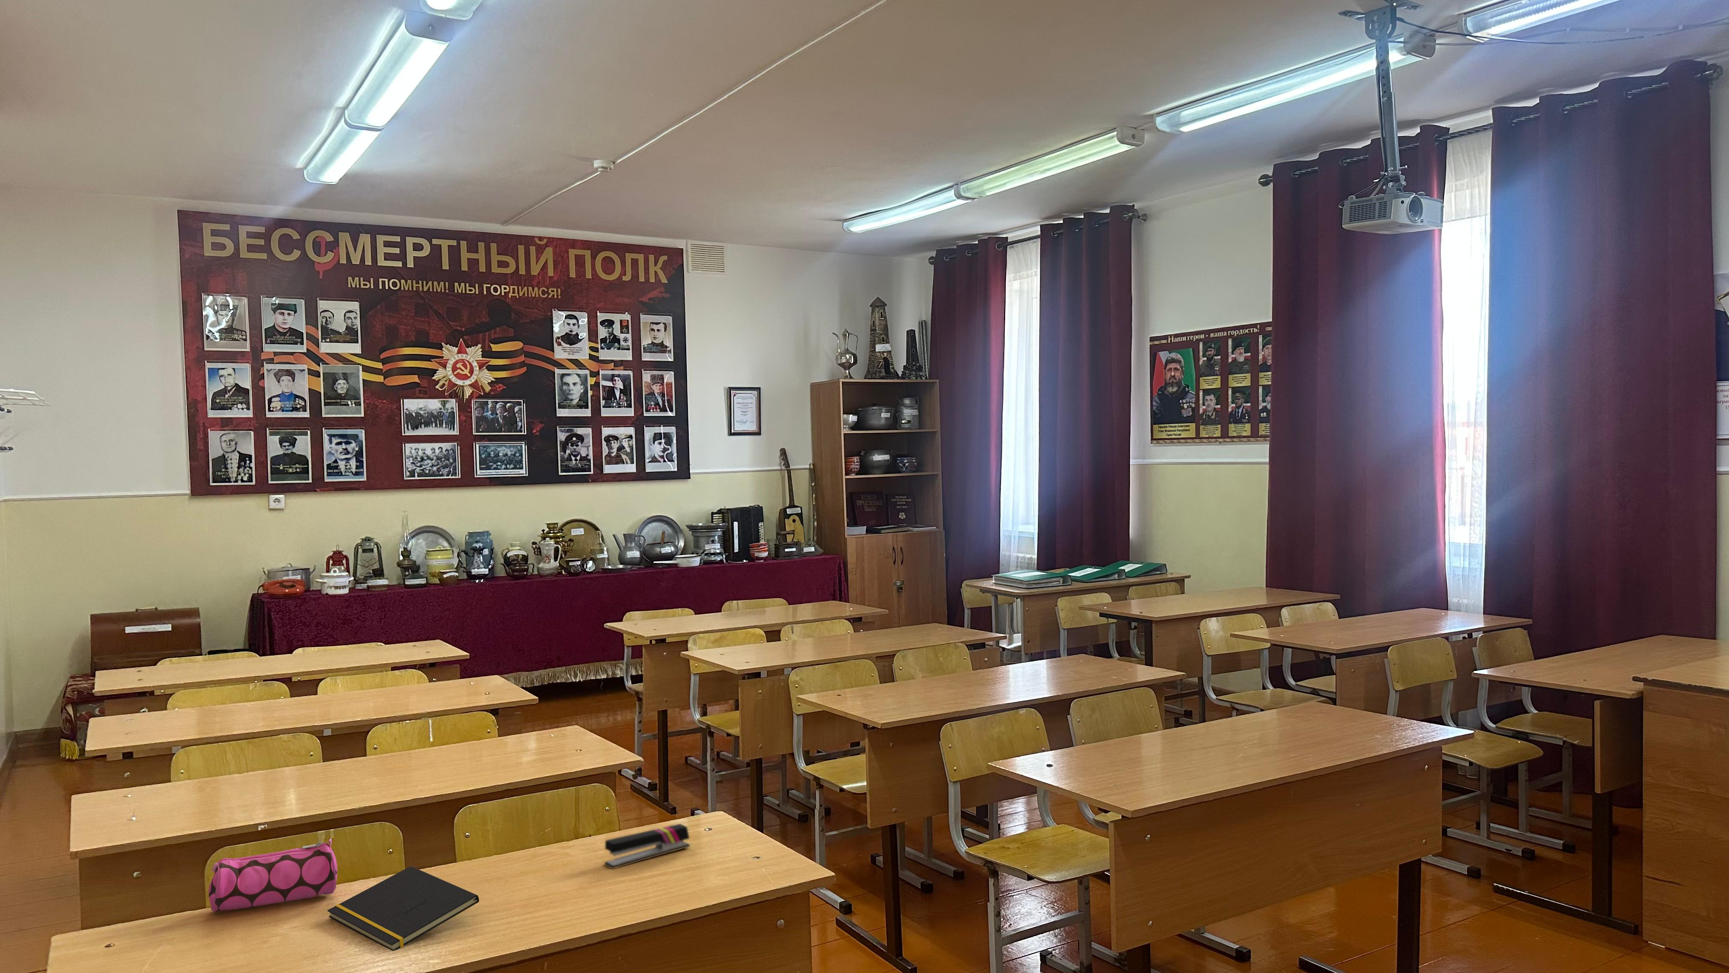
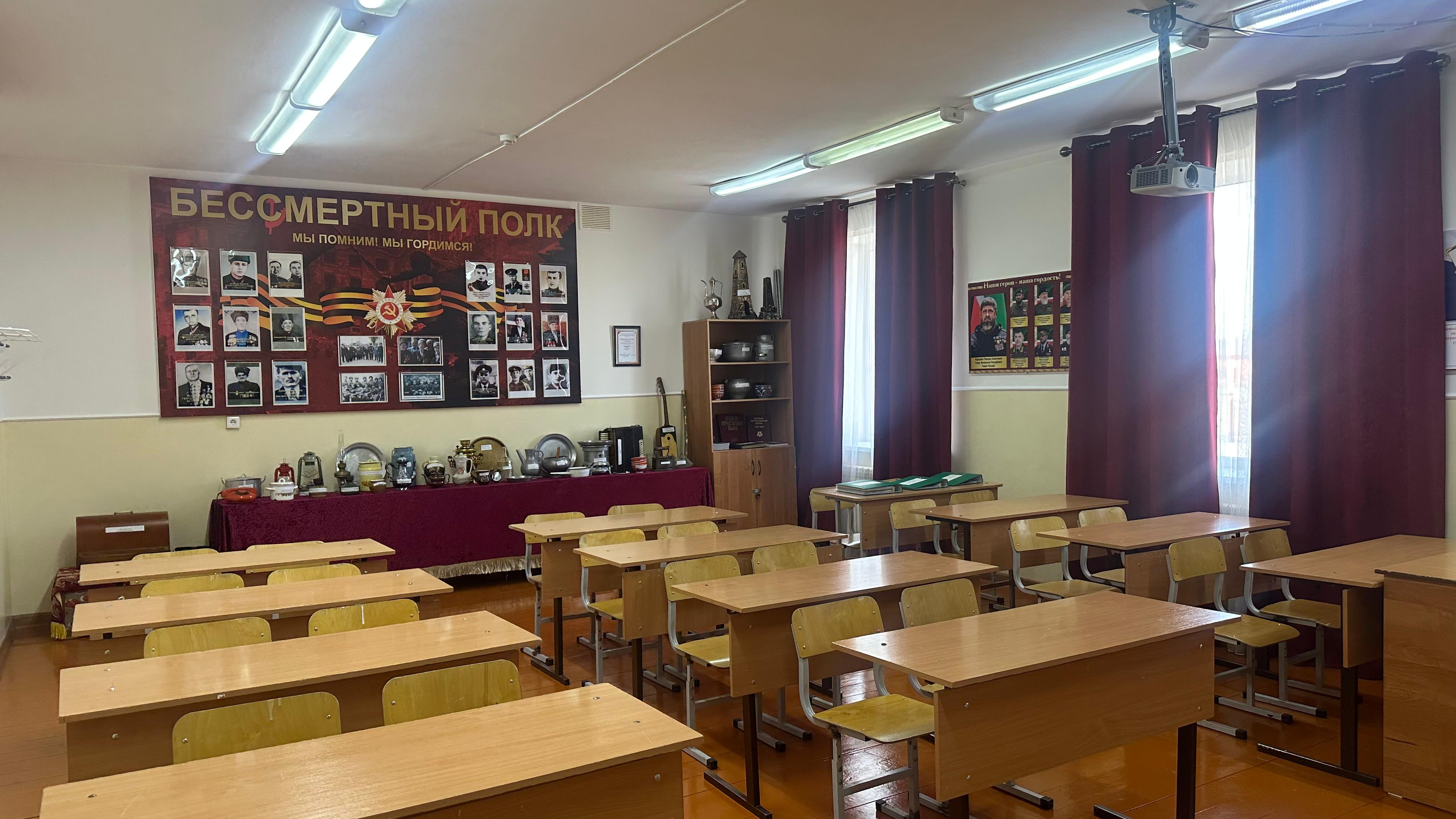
- pencil case (273, 876)
- notepad (403, 906)
- stapler (647, 844)
